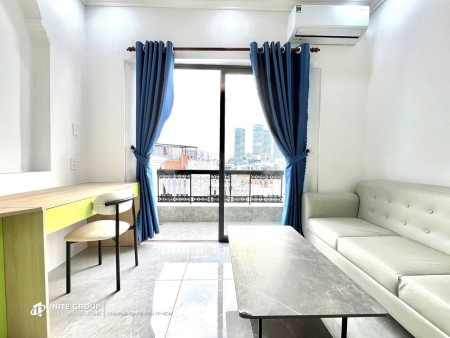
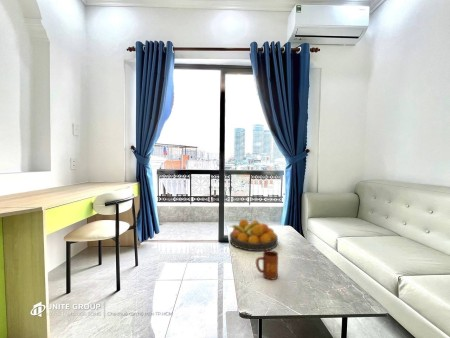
+ fruit bowl (253, 231)
+ mug (266, 264)
